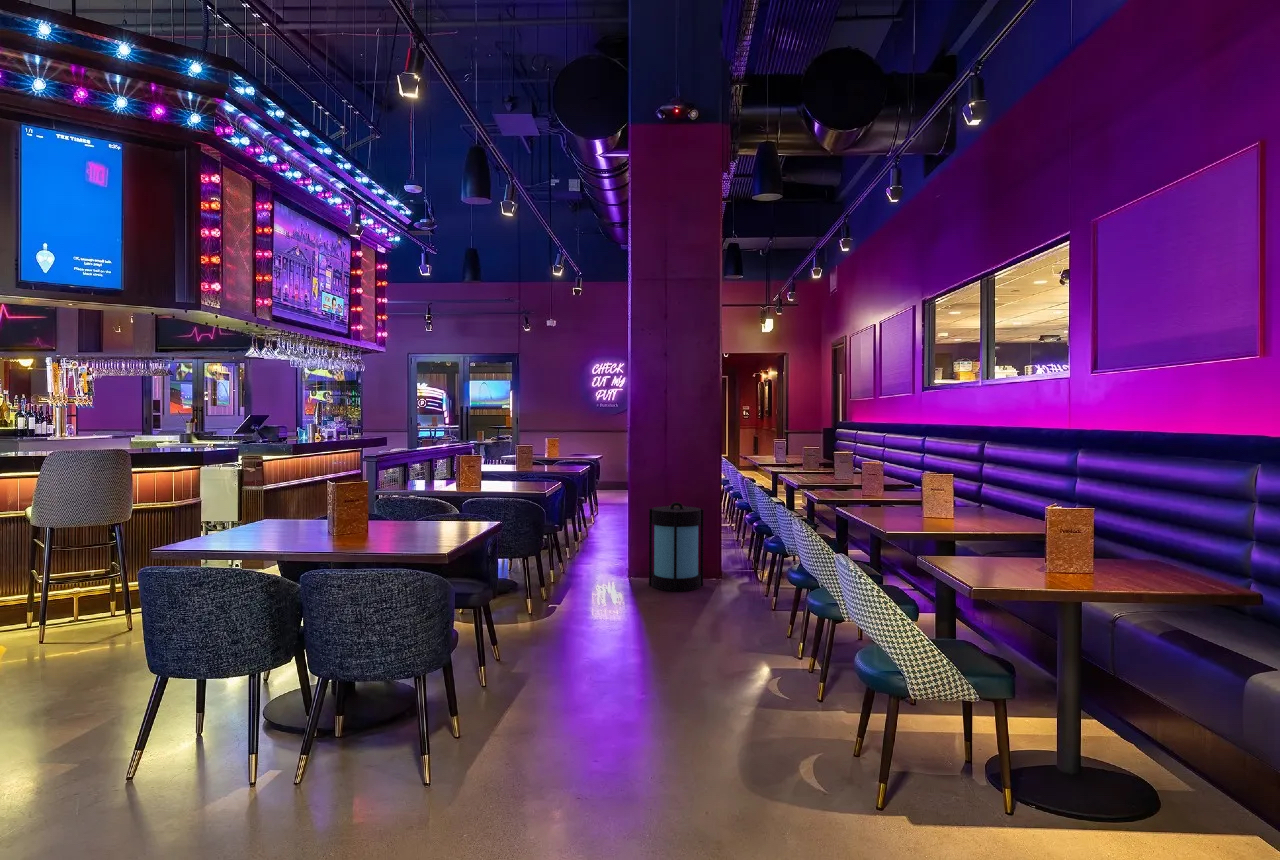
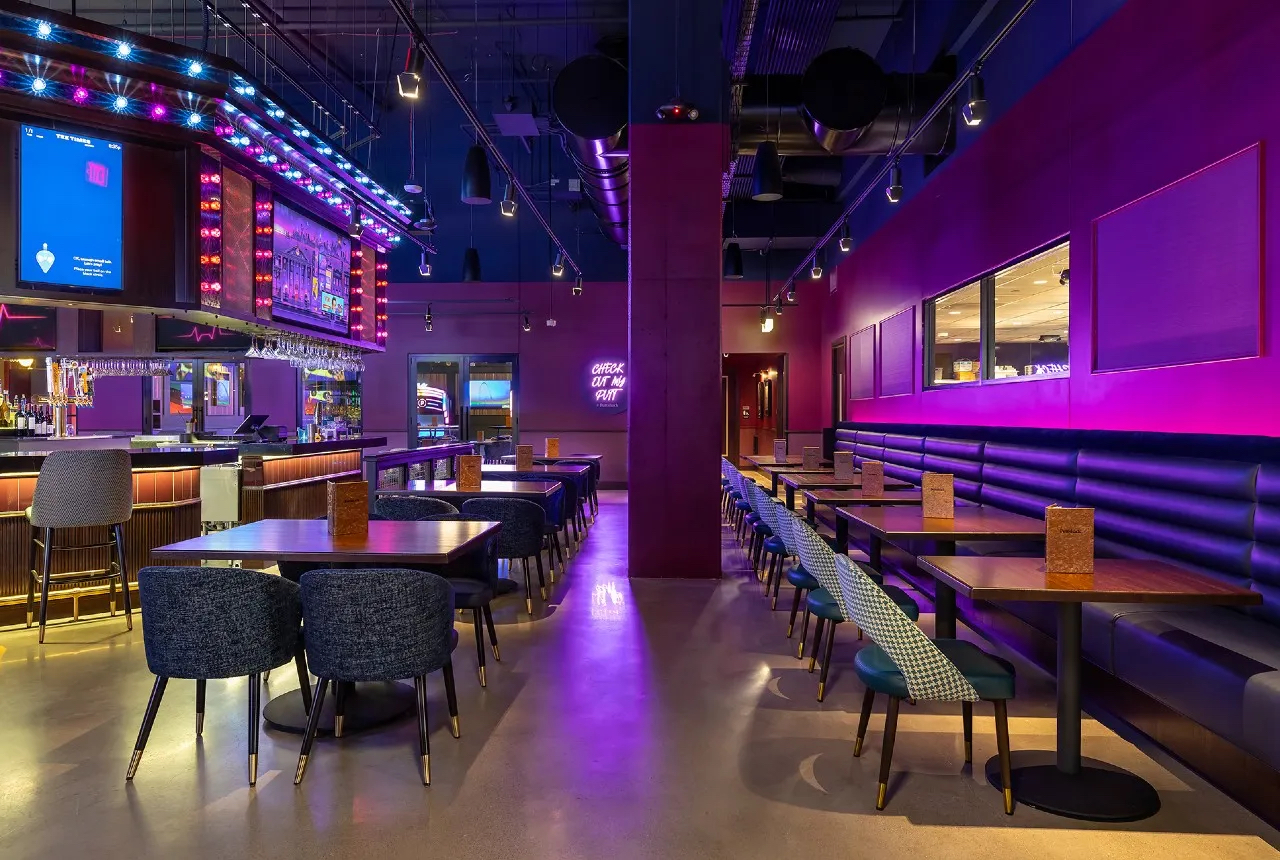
- lantern (676, 543)
